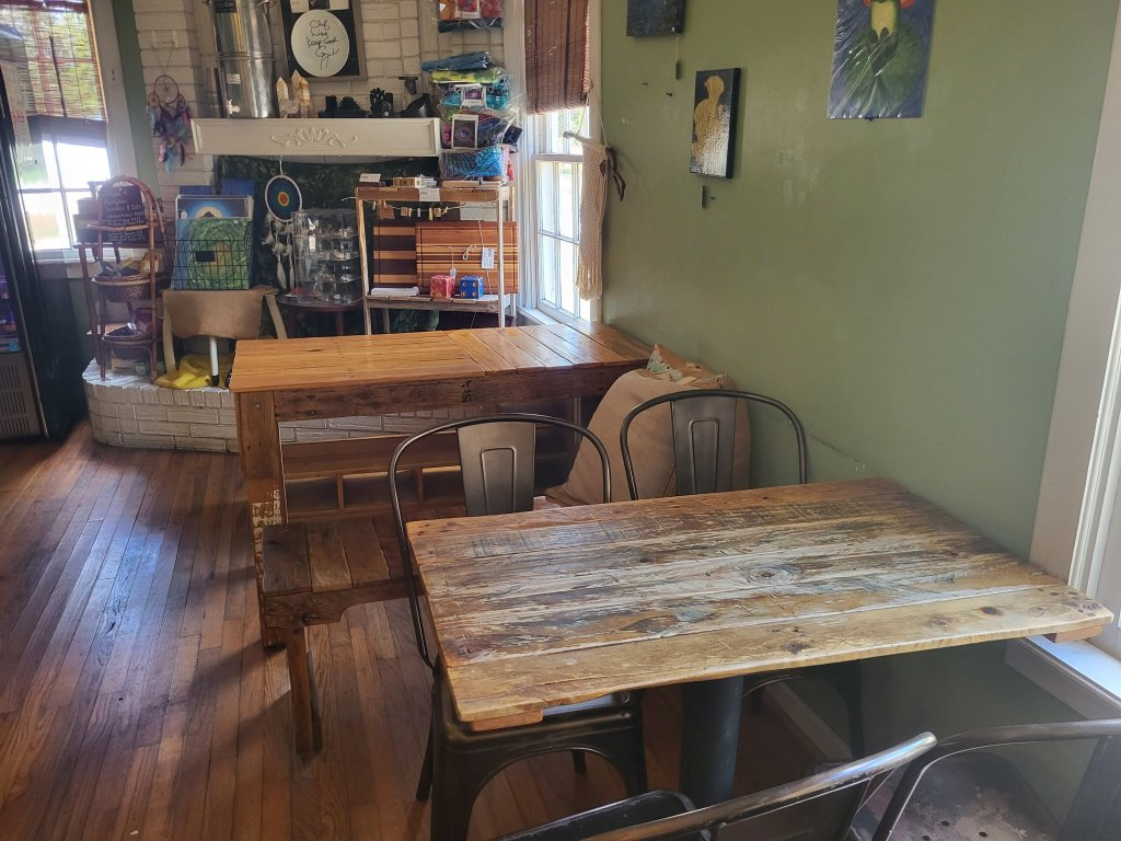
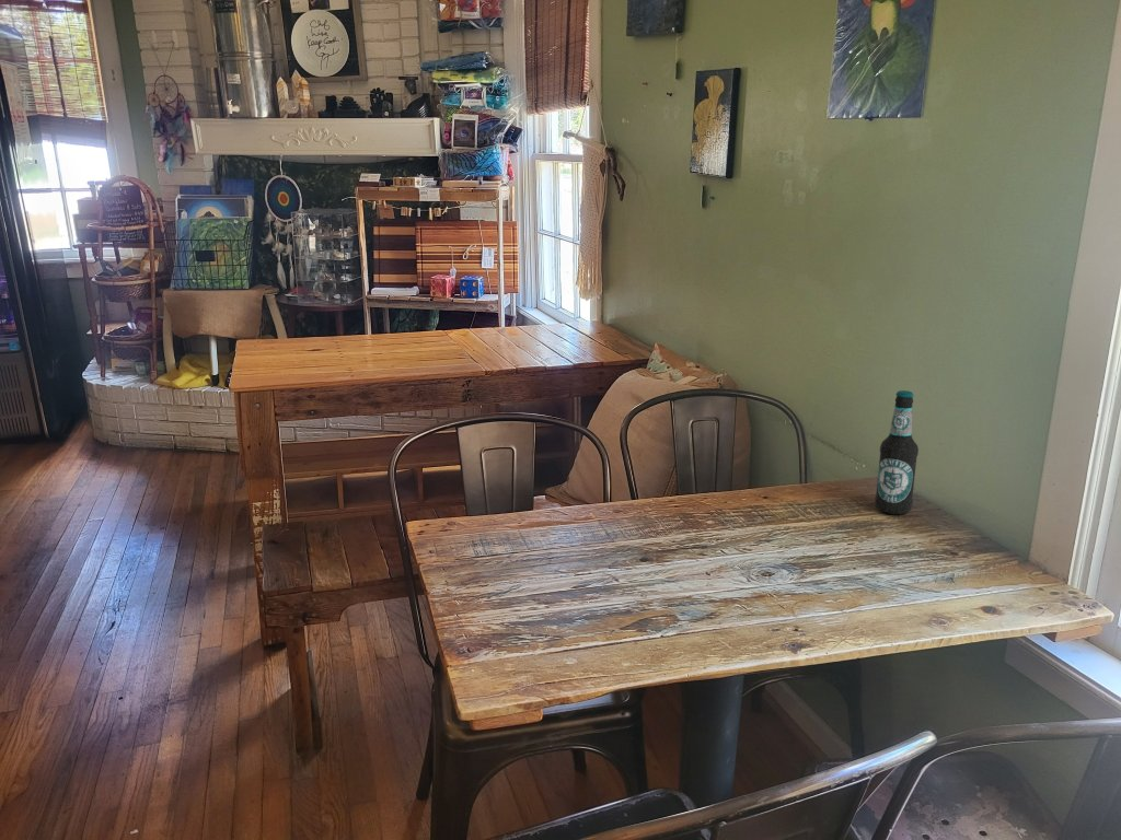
+ bottle (899, 452)
